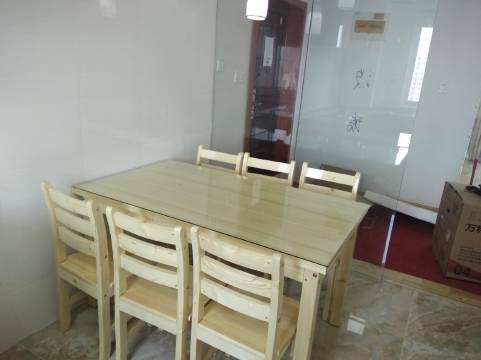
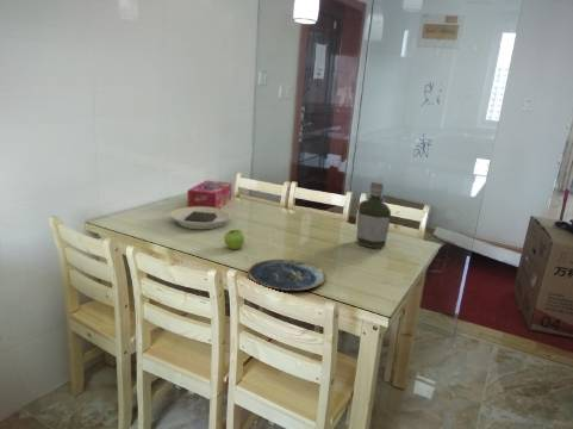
+ plate (286, 274)
+ fruit (233, 238)
+ plate (200, 218)
+ bottle (373, 214)
+ tissue box (210, 194)
